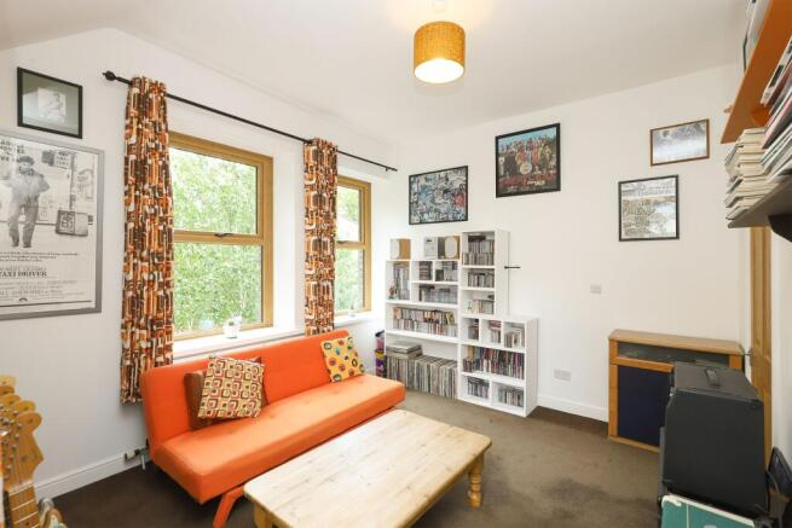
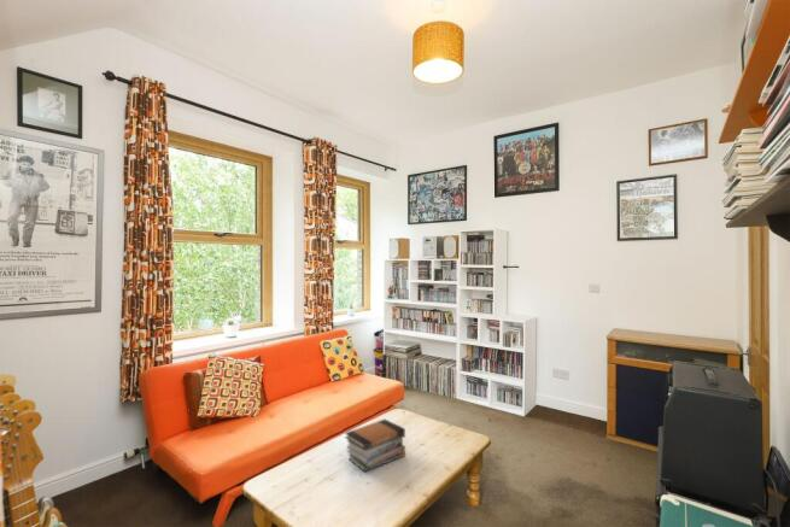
+ book stack (375, 444)
